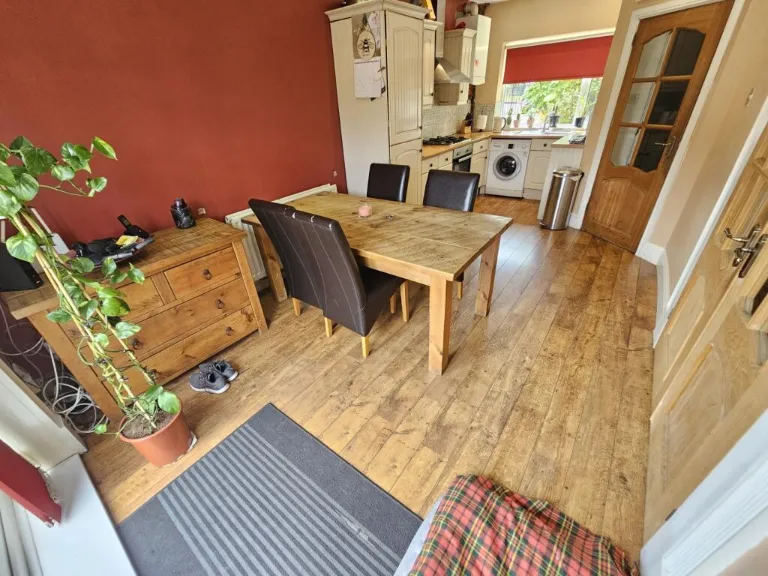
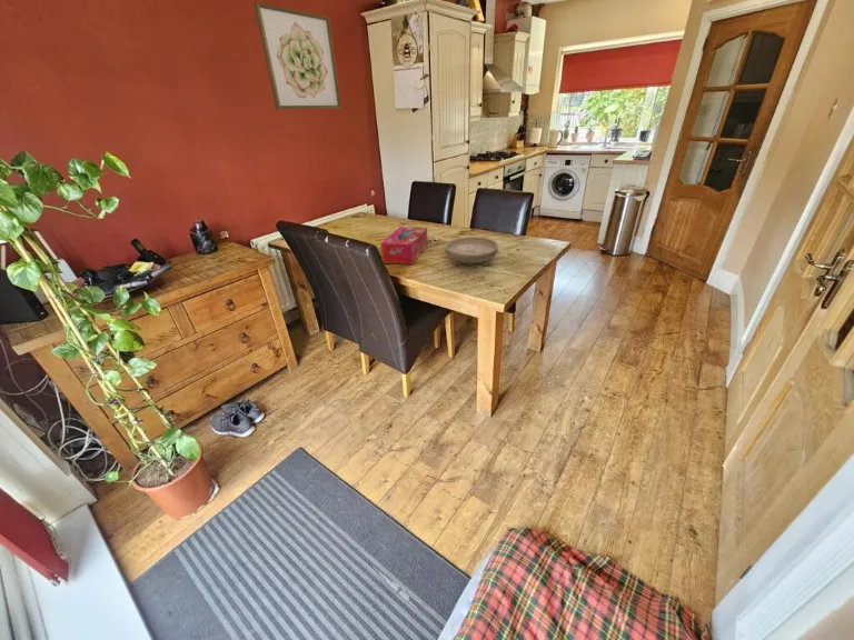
+ tissue box (405, 244)
+ bowl (470, 253)
+ wall art (302, 62)
